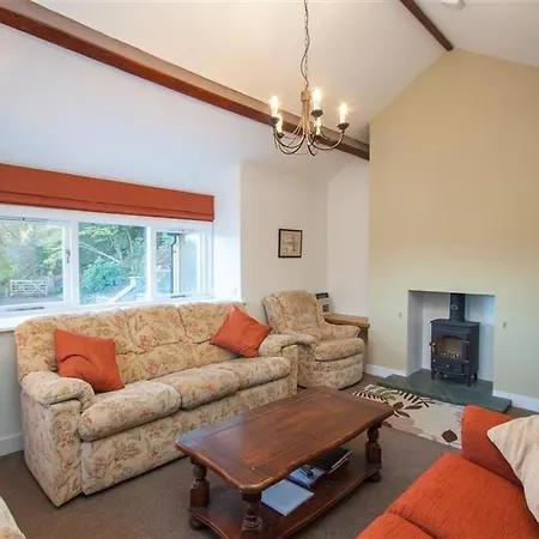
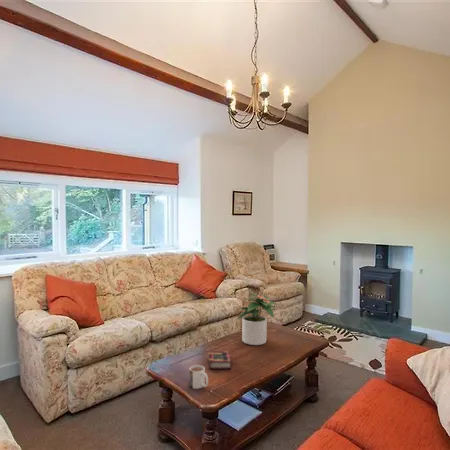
+ mug (199, 377)
+ potted plant (257, 318)
+ book (219, 359)
